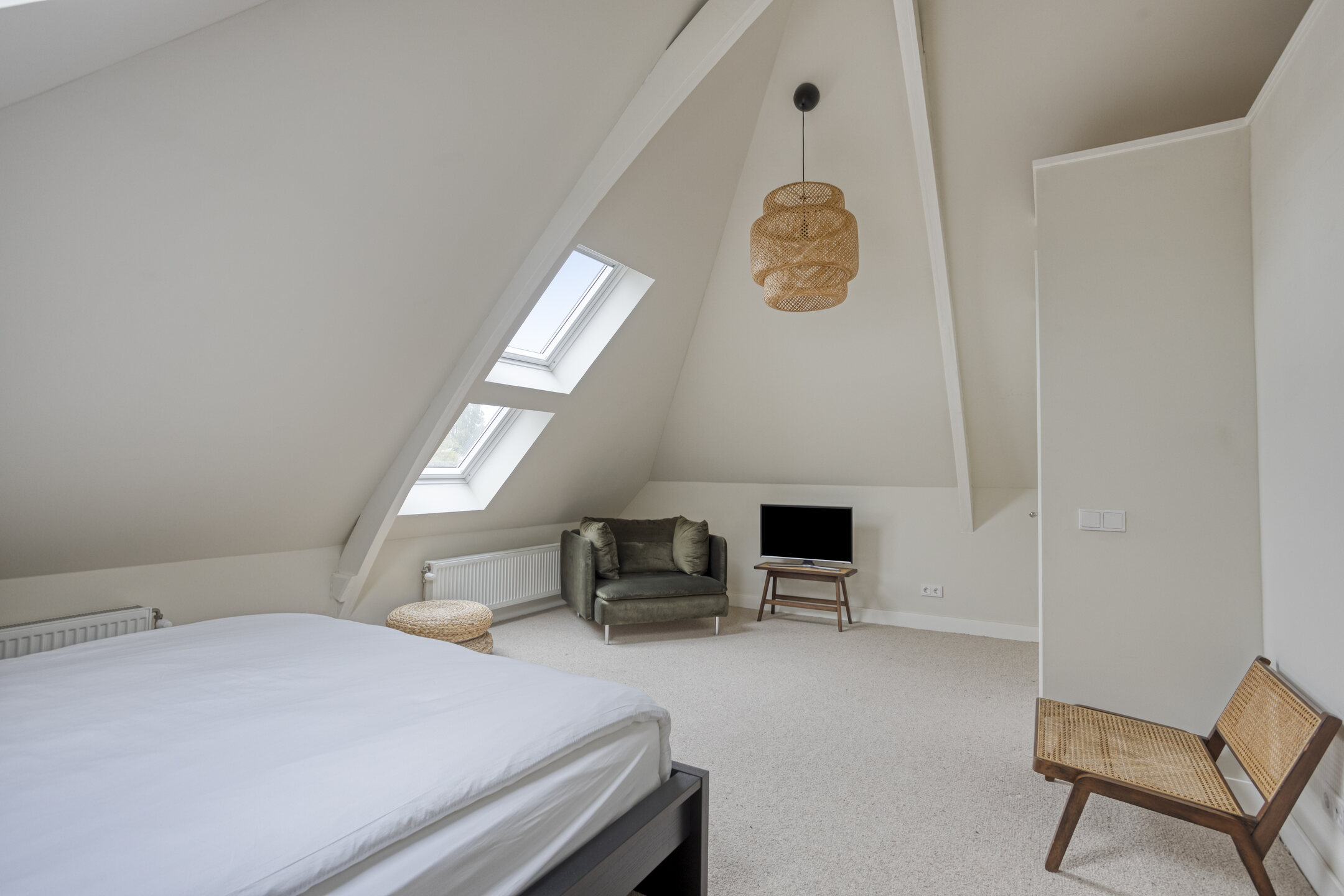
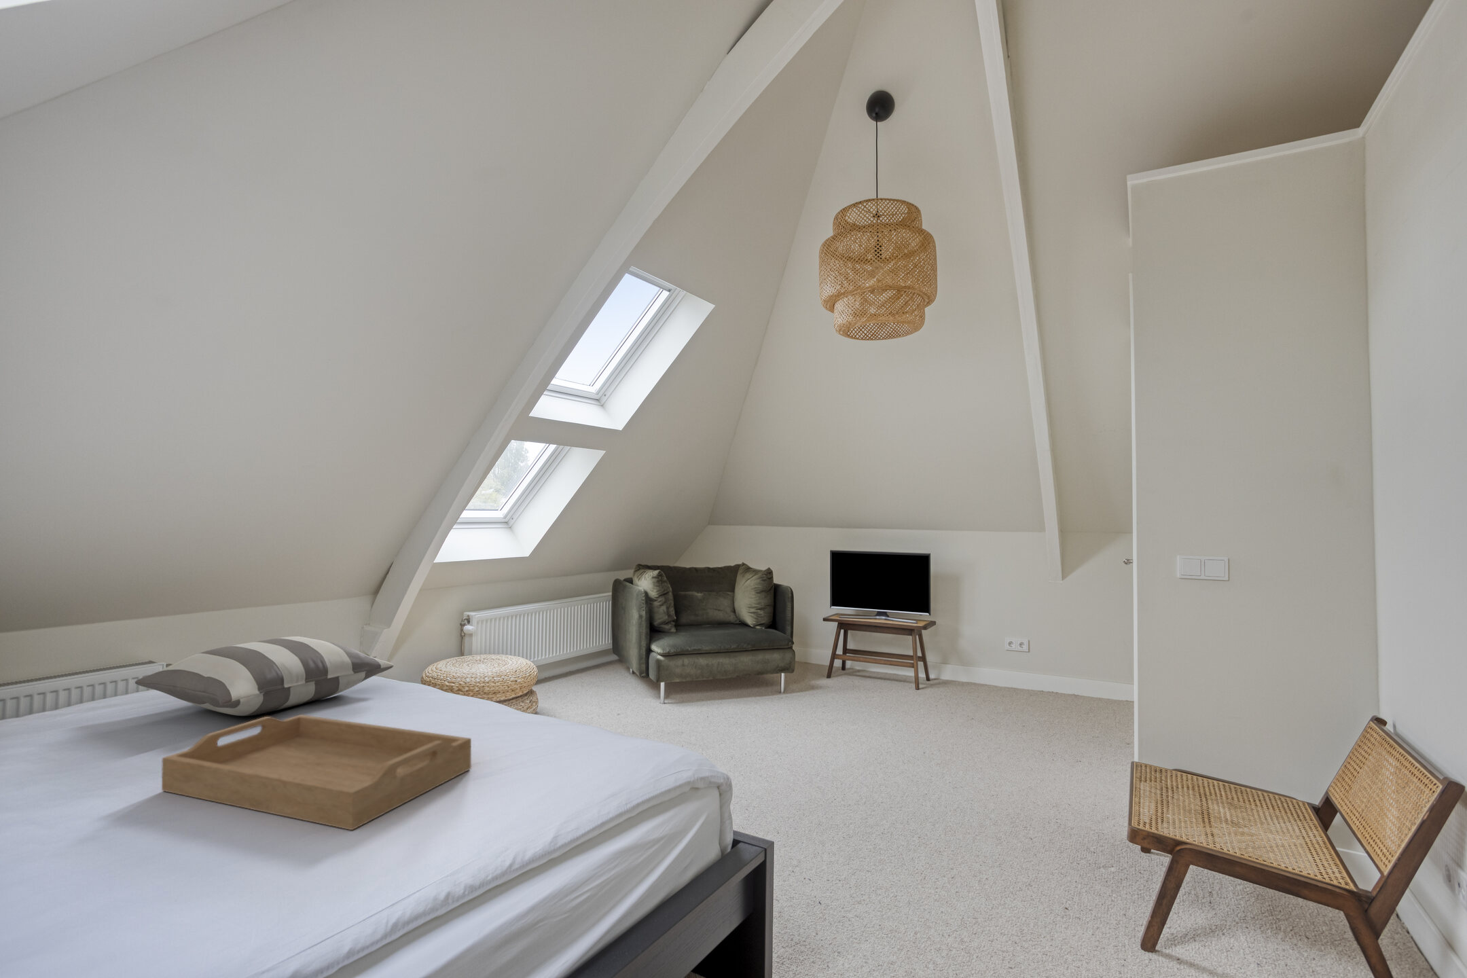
+ pillow (271, 672)
+ serving tray (322, 758)
